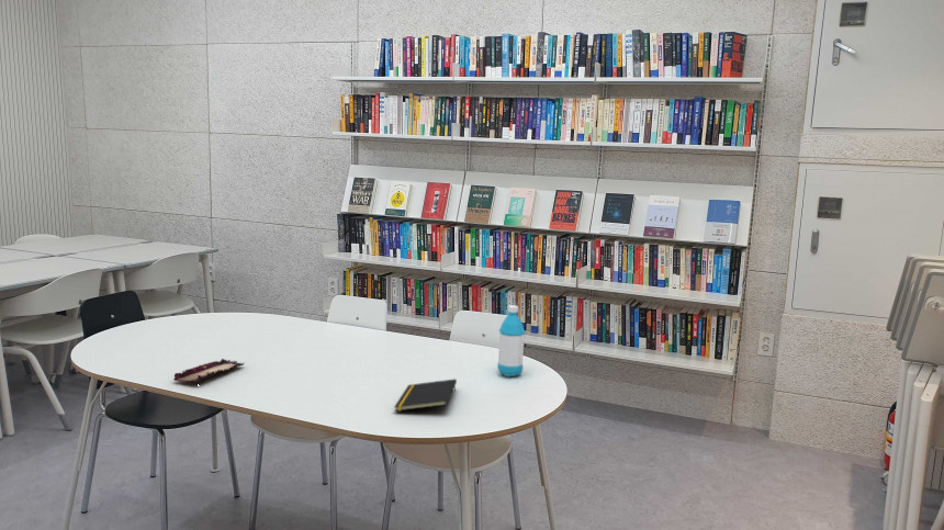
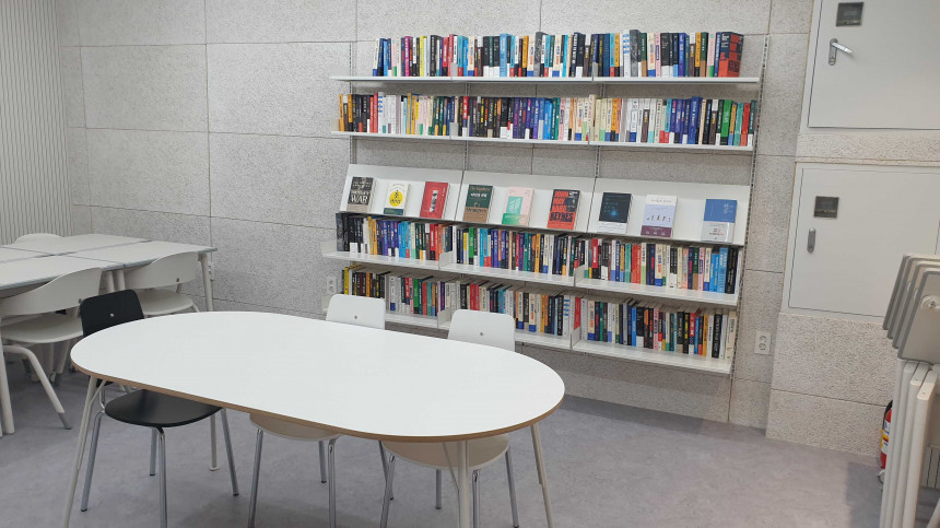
- book (210, 370)
- notepad (426, 394)
- water bottle (512, 340)
